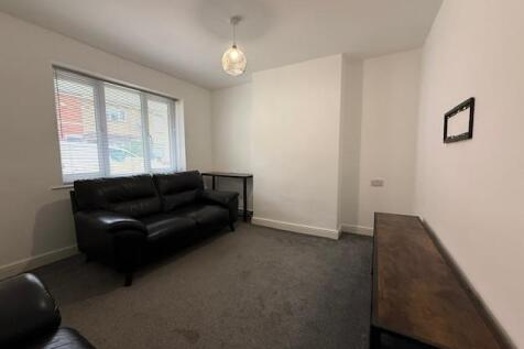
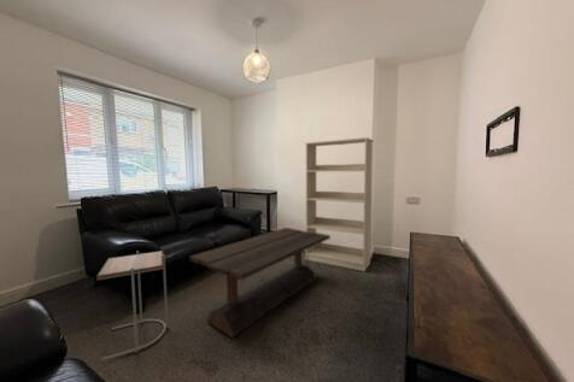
+ side table (139, 296)
+ coffee table (268, 266)
+ bookcase (338, 200)
